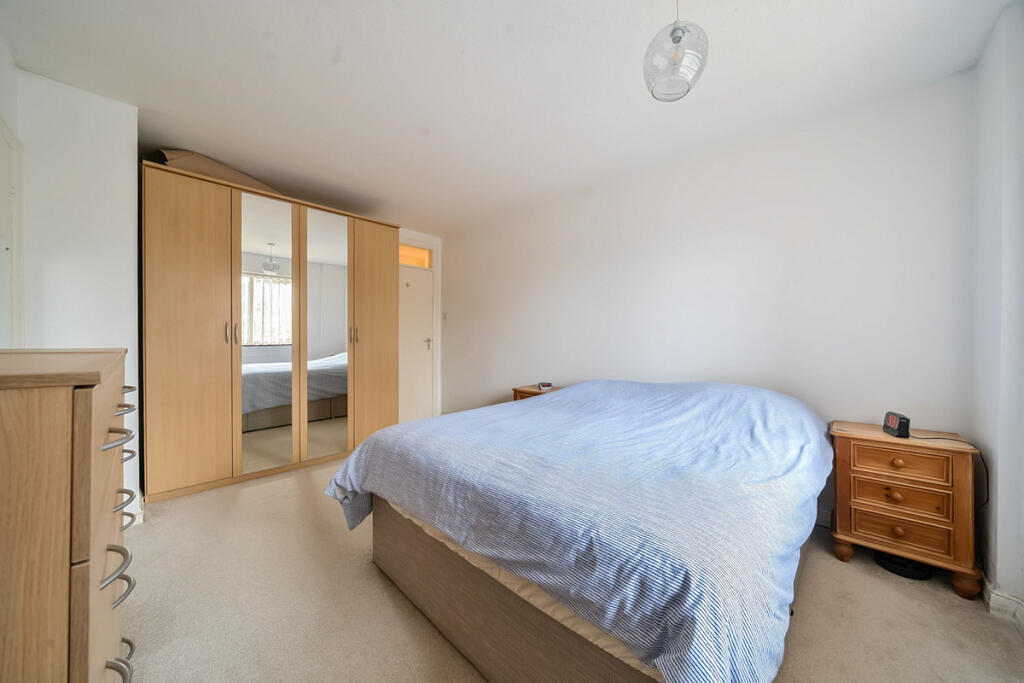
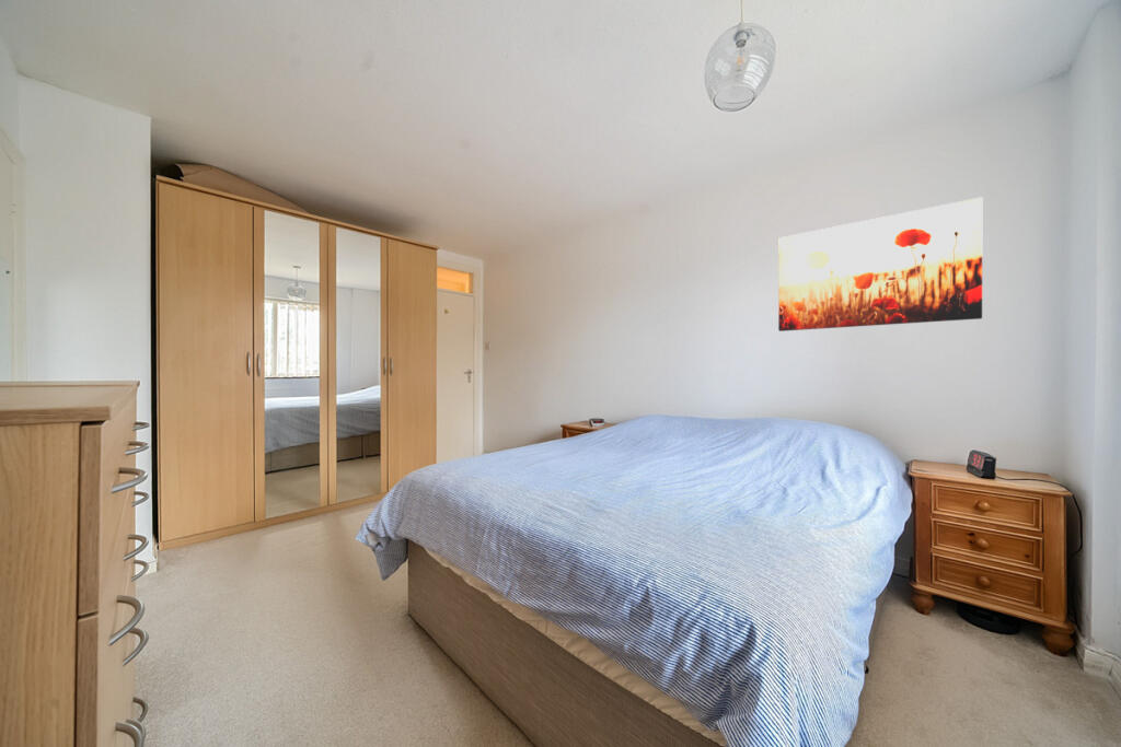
+ wall art (867, 272)
